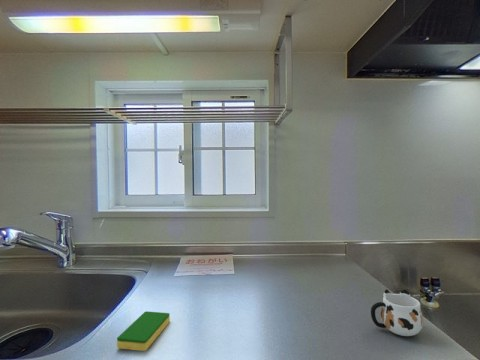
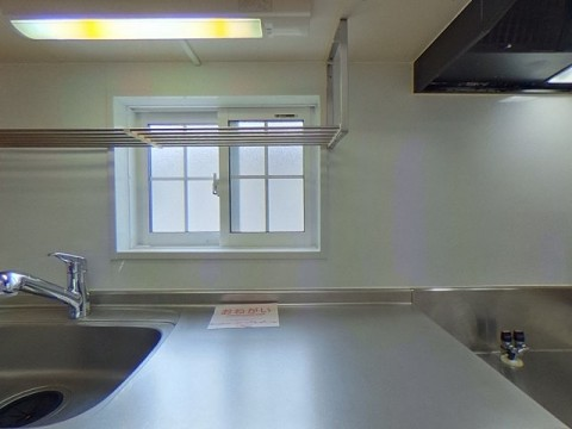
- dish sponge (145, 329)
- mug (395, 312)
